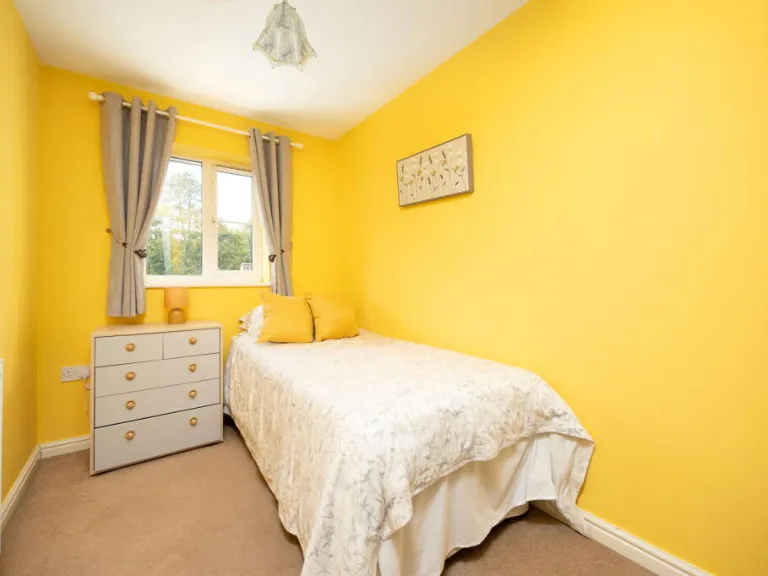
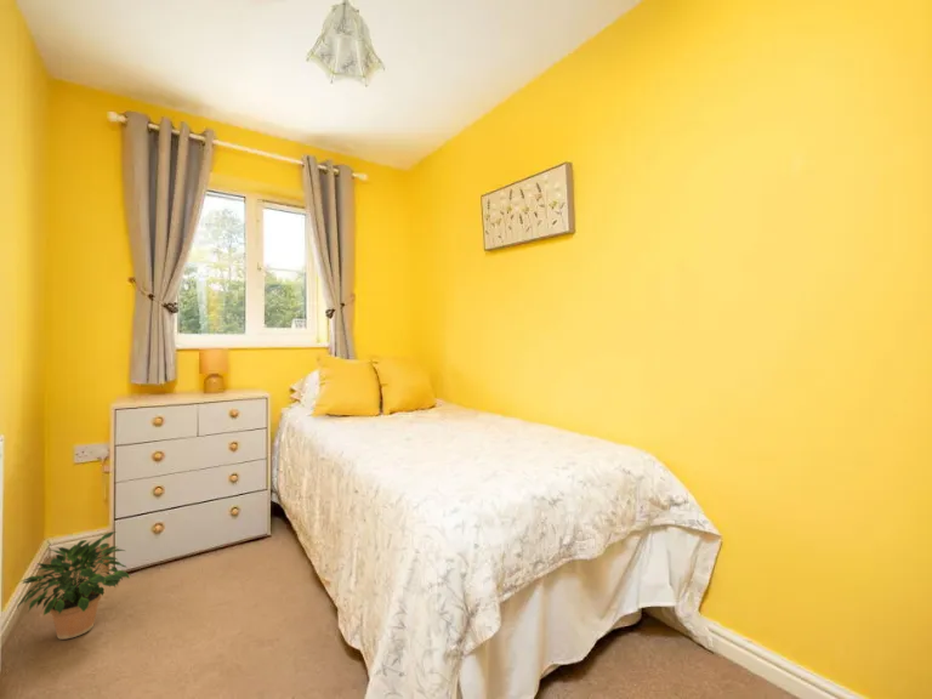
+ potted plant (78, 580)
